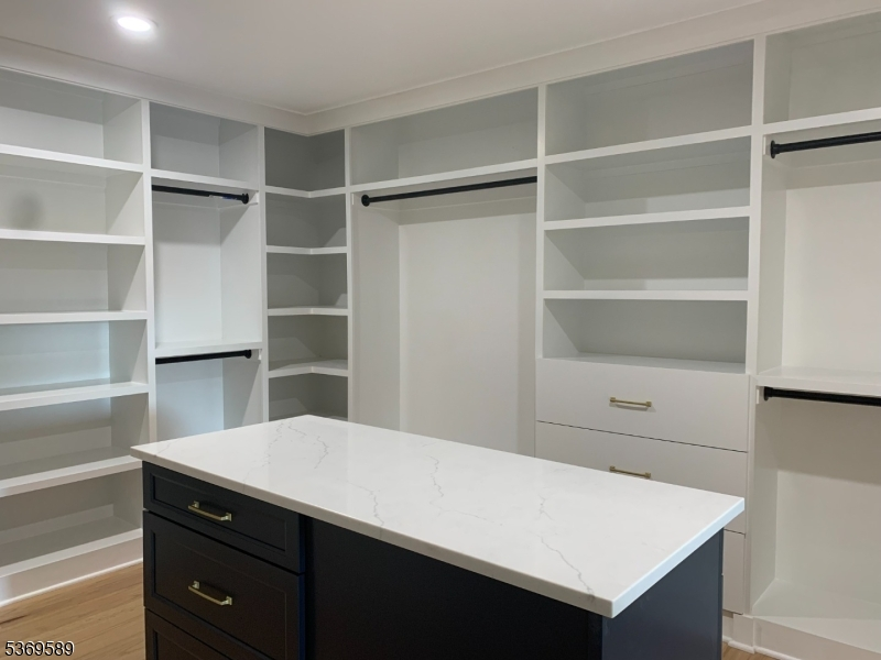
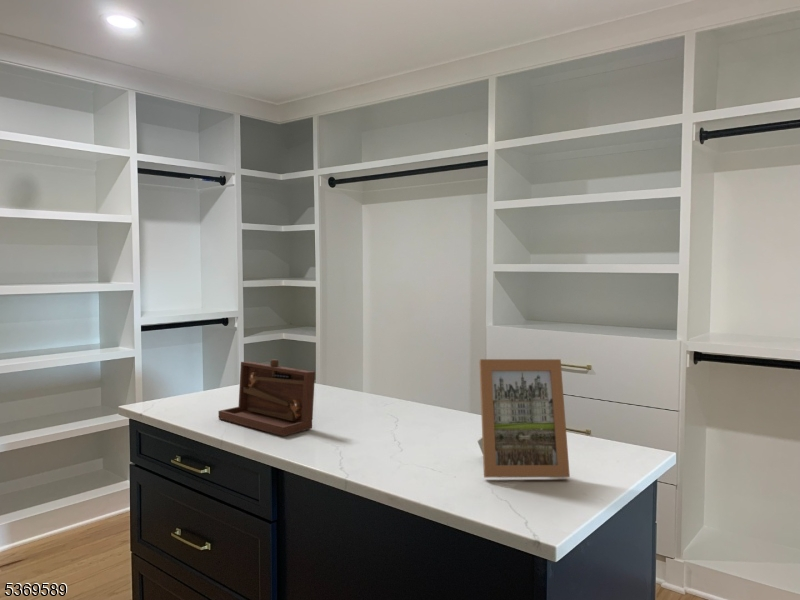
+ picture frame (519, 413)
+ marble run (265, 392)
